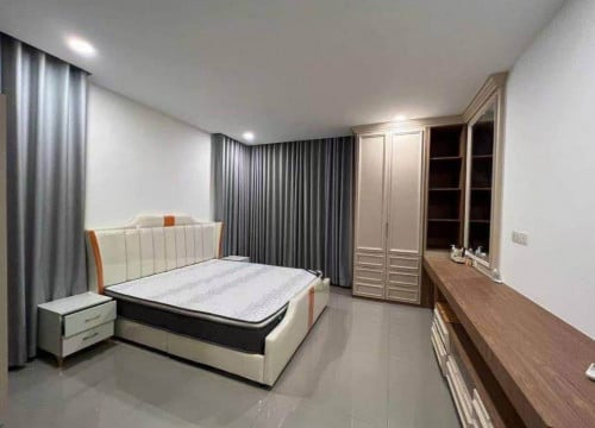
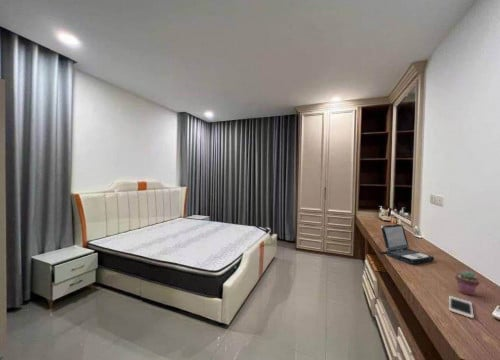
+ potted succulent (466, 281)
+ cell phone (460, 306)
+ laptop (404, 242)
